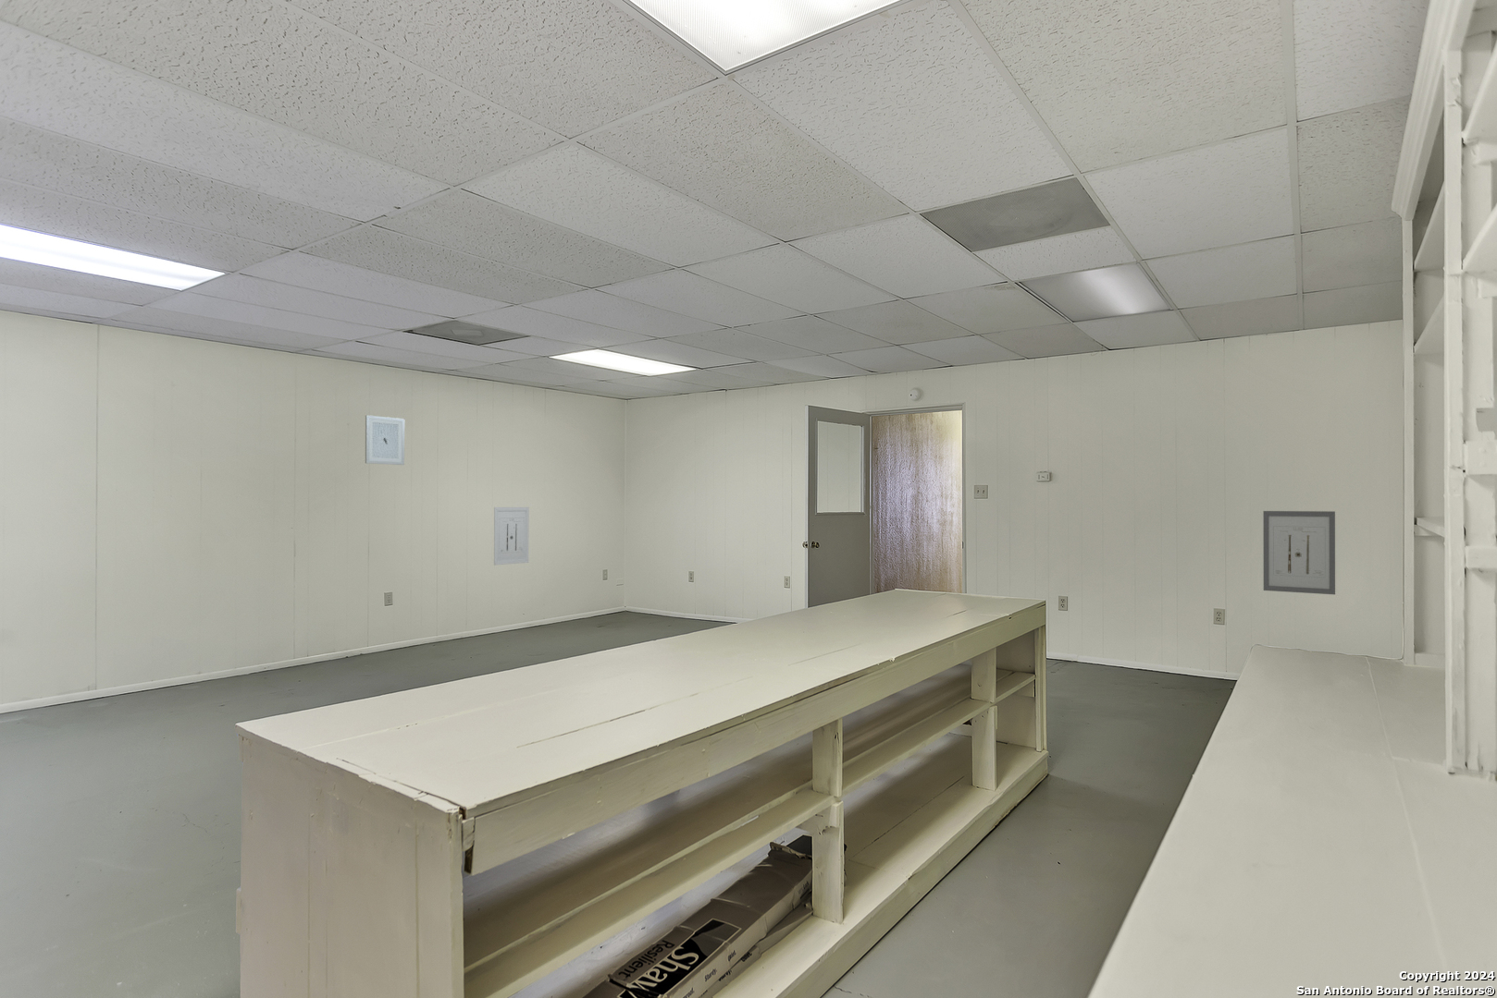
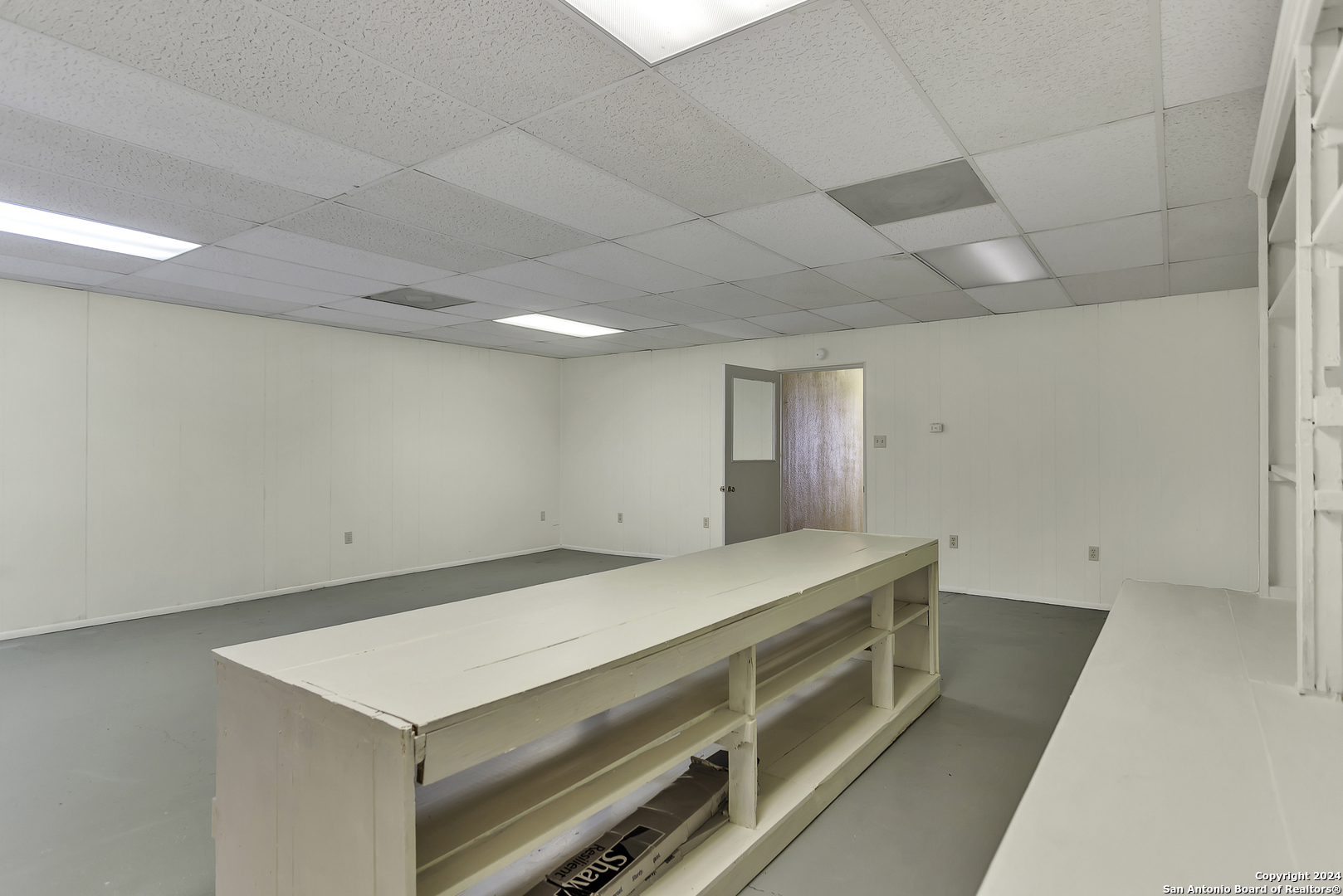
- wall art (512, 535)
- wall art (385, 440)
- wall art (1299, 551)
